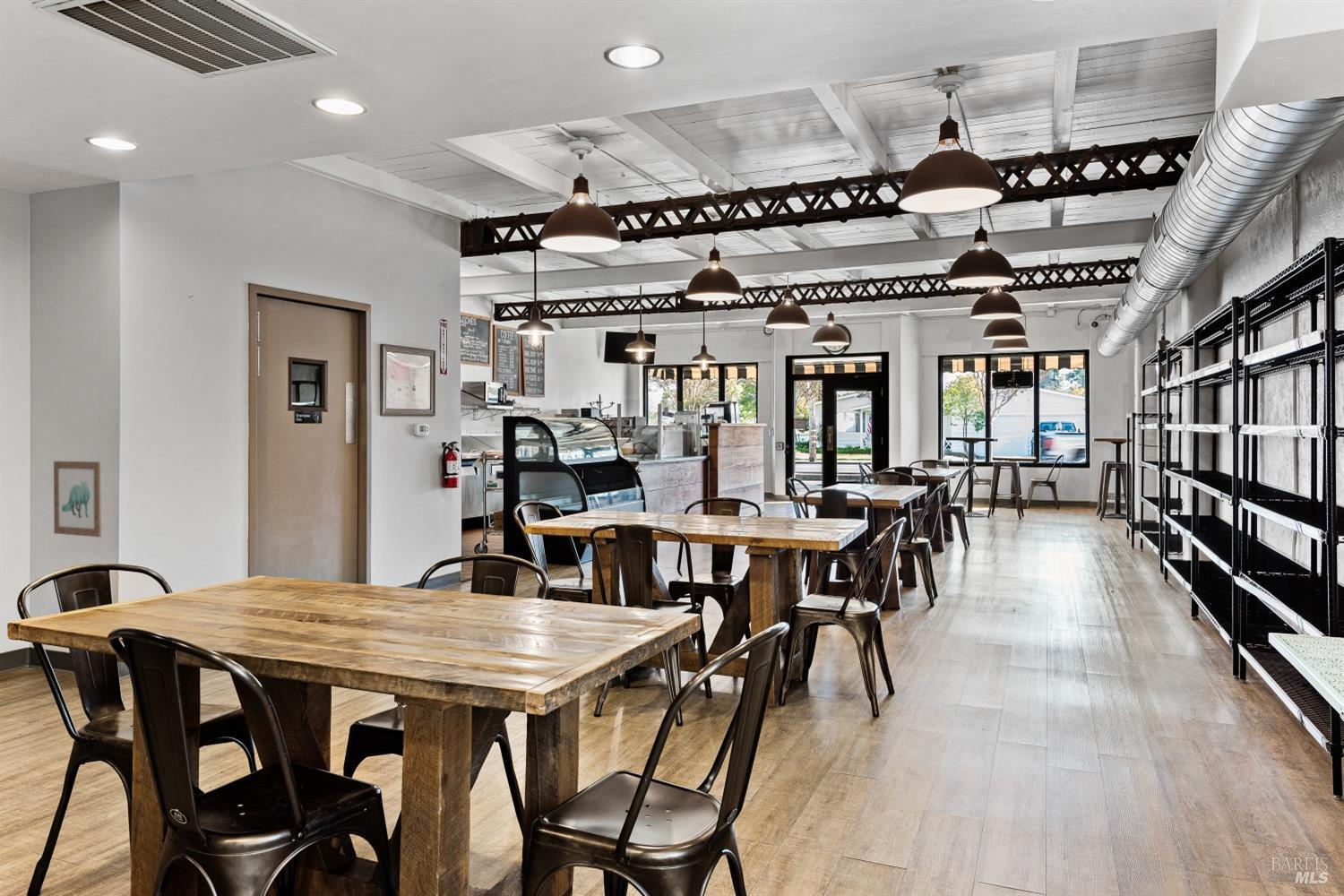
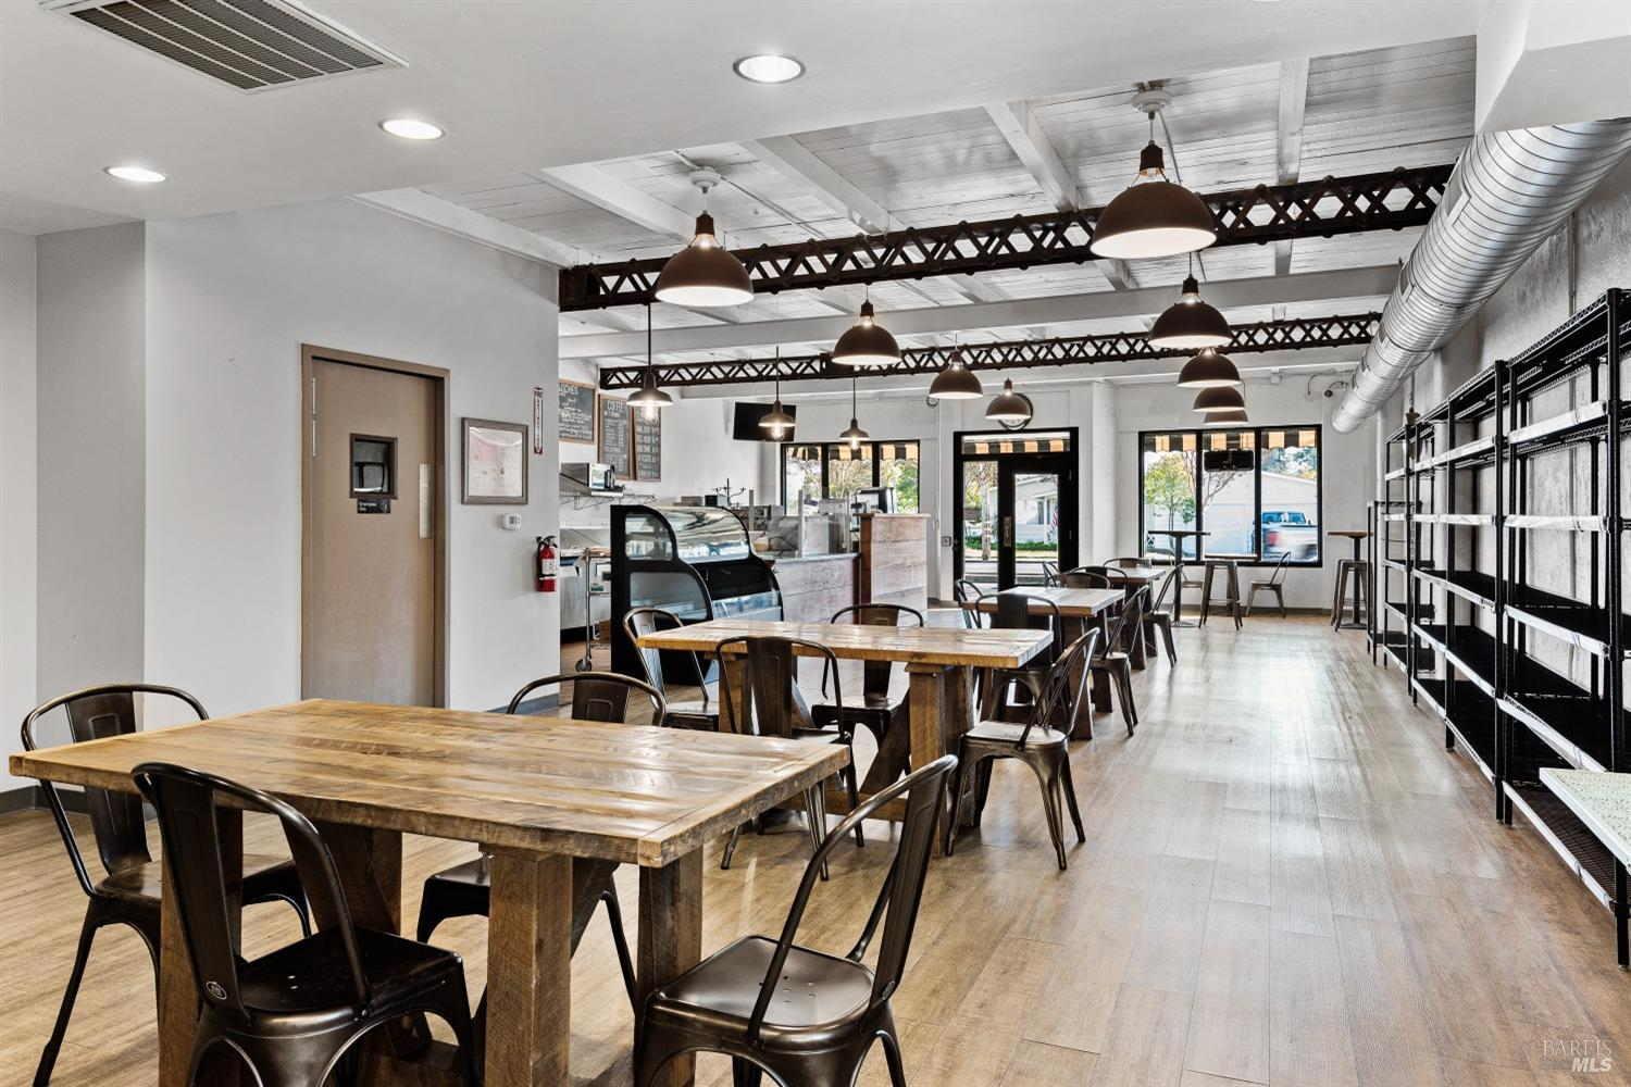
- wall art (76, 498)
